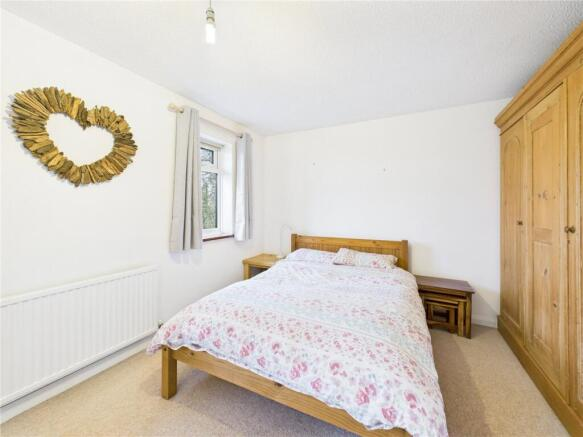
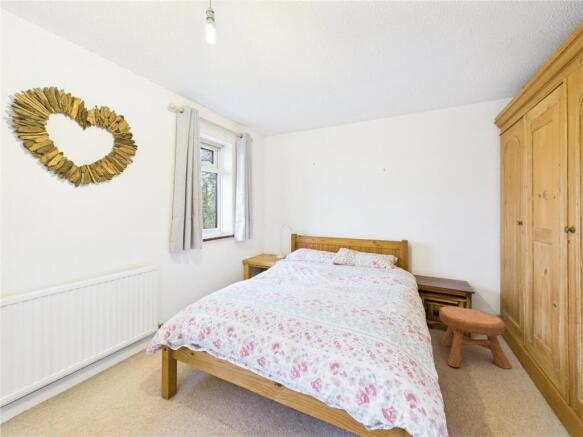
+ stool (472, 338)
